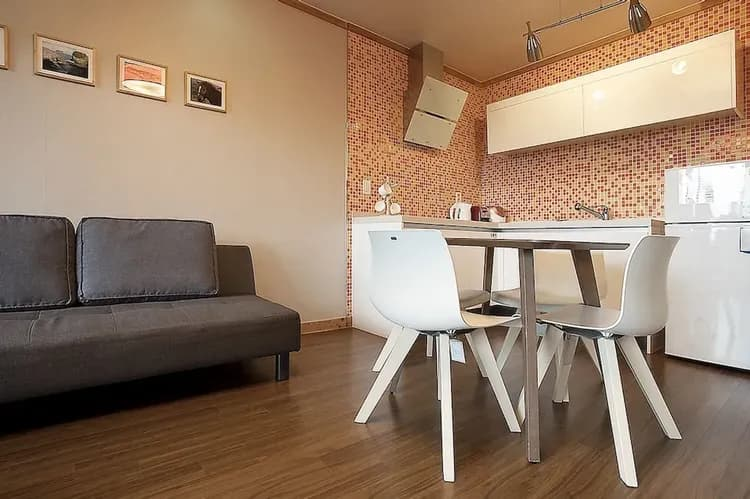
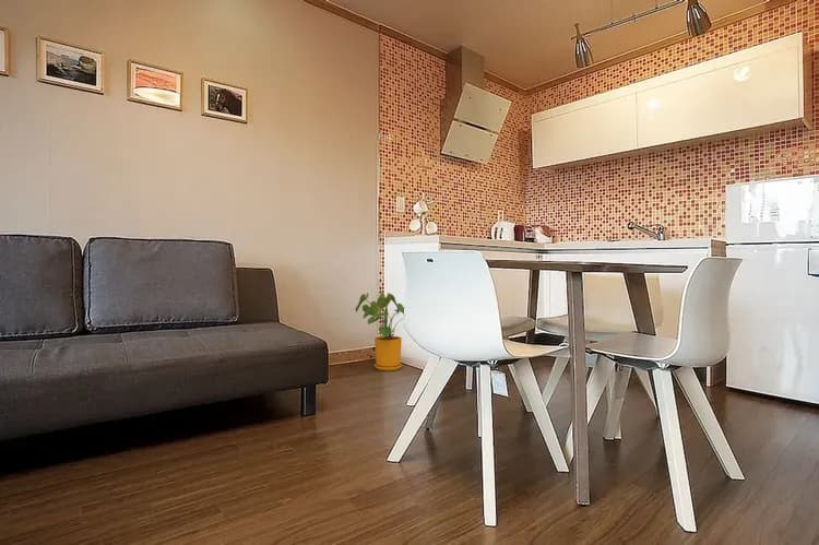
+ house plant (384, 330)
